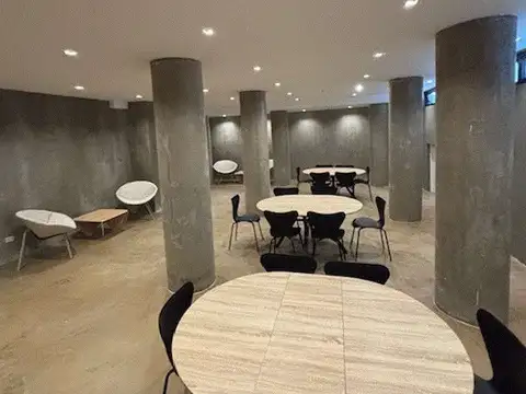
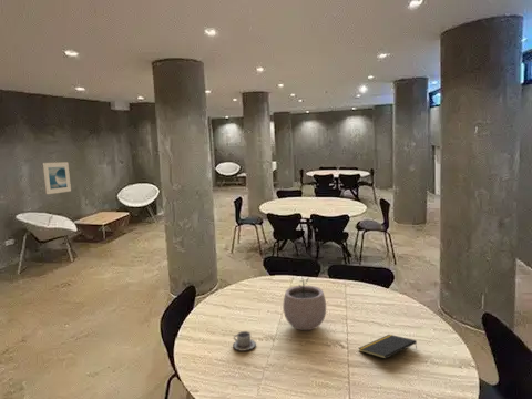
+ cup (244, 340)
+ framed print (58, 177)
+ notepad (387, 345)
+ plant pot (304, 301)
